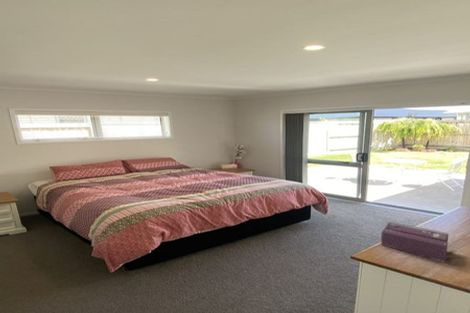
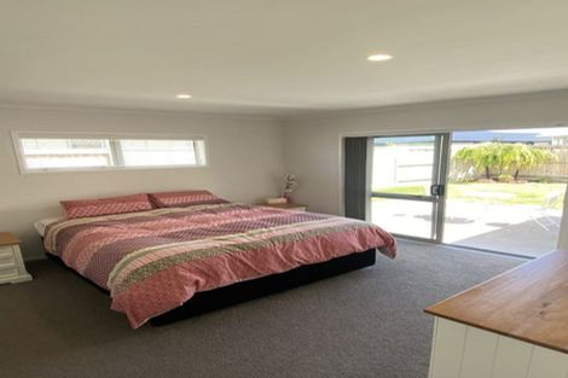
- tissue box (413, 239)
